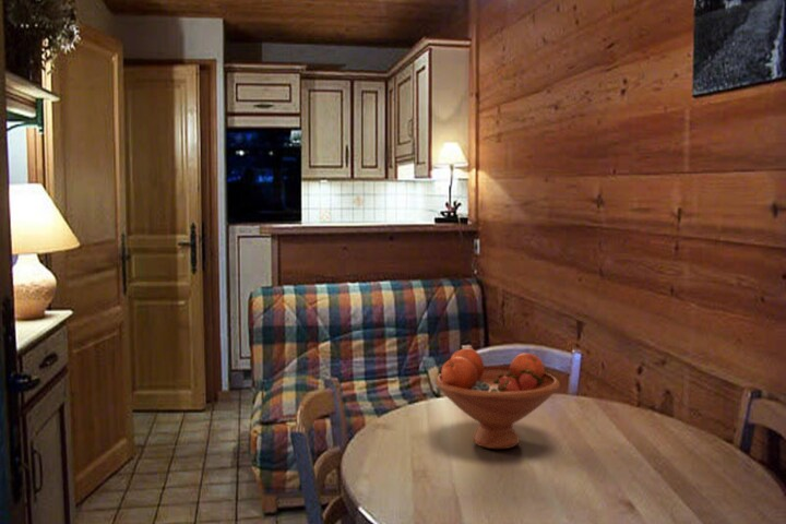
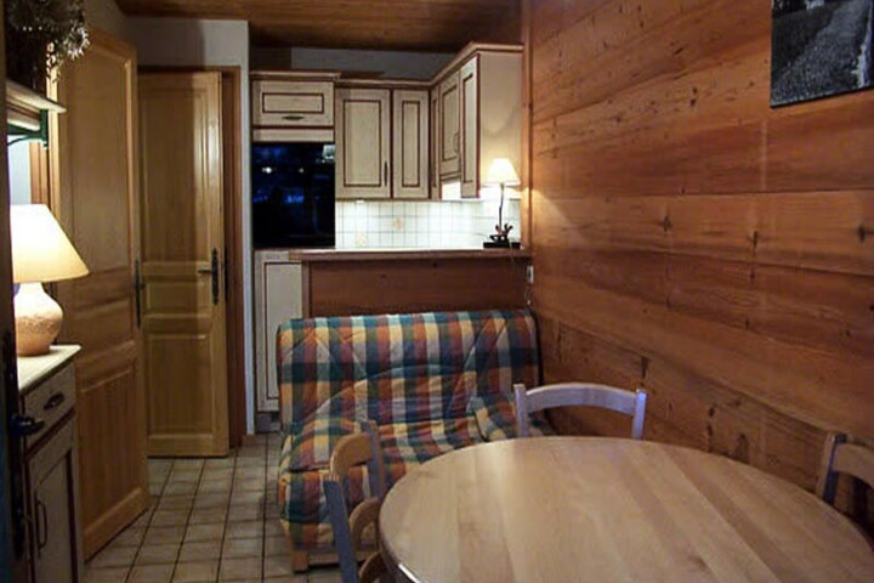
- fruit bowl (496, 398)
